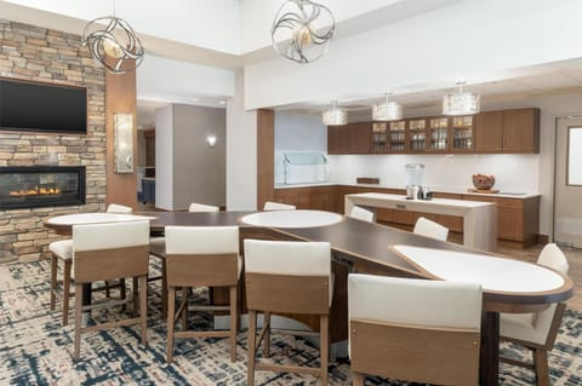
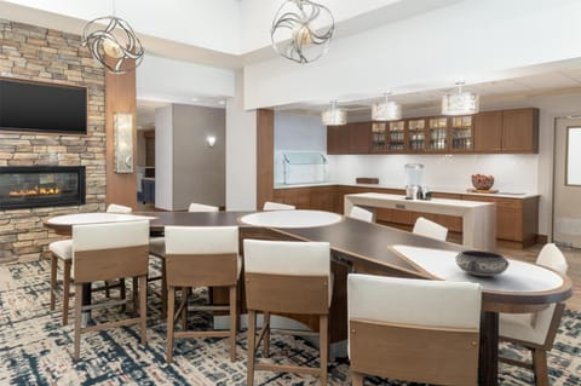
+ bowl (481, 264)
